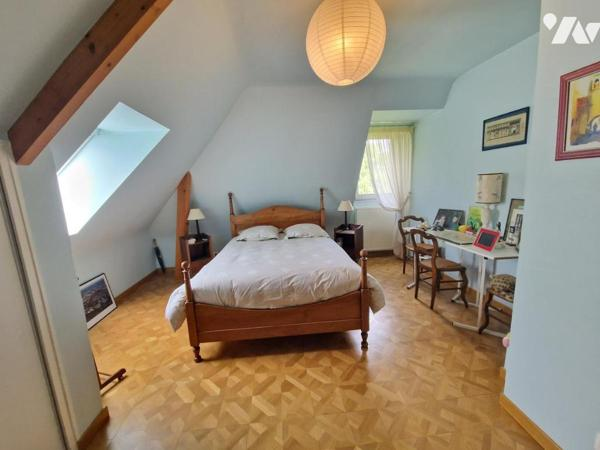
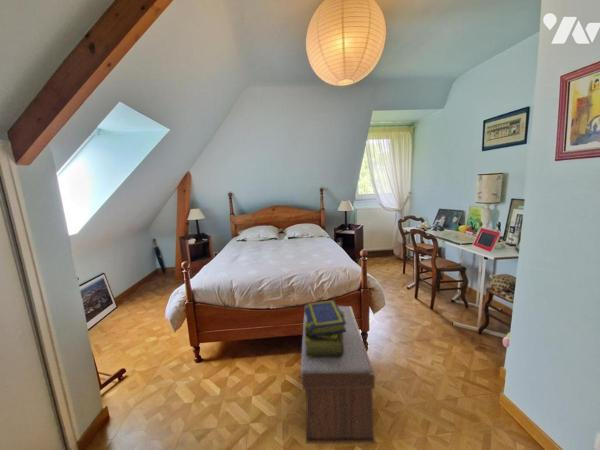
+ stack of books (324, 326)
+ bench (332, 362)
